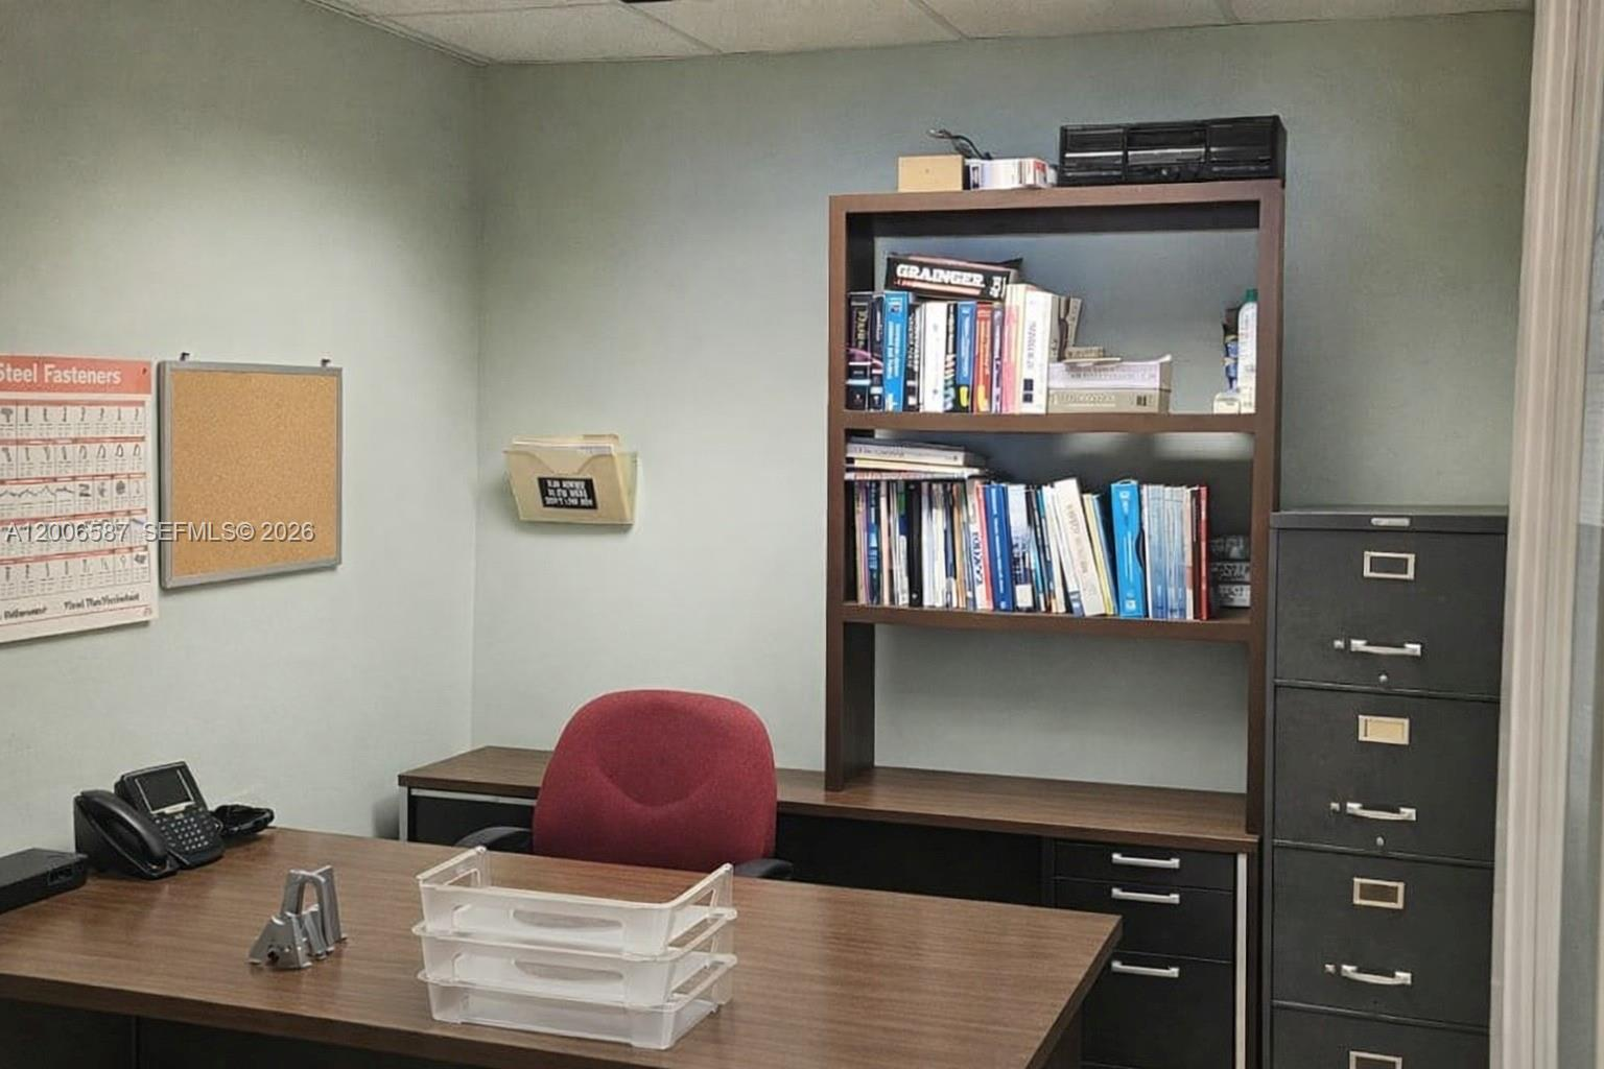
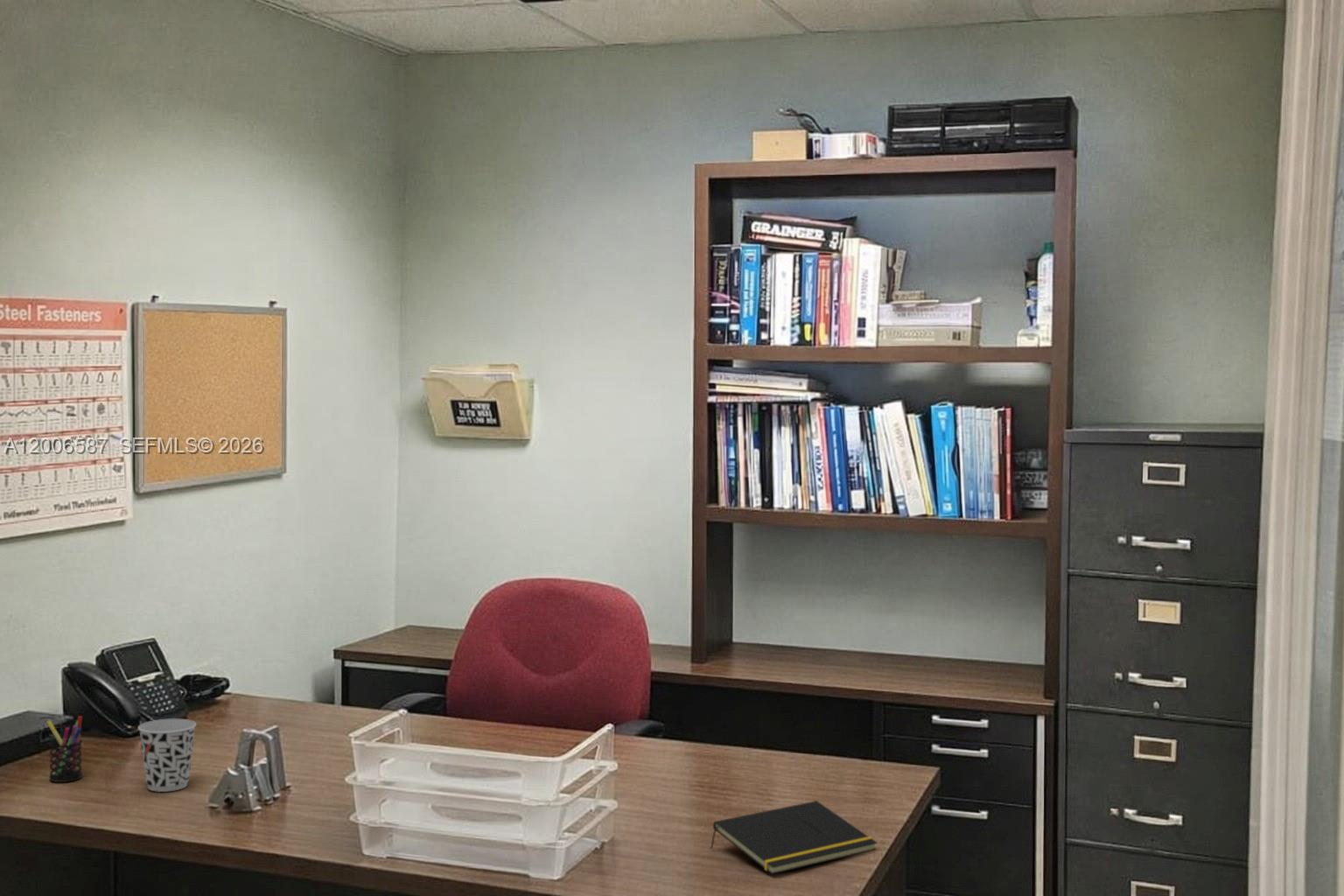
+ notepad (794, 836)
+ pen holder (69, 746)
+ cup (167, 755)
